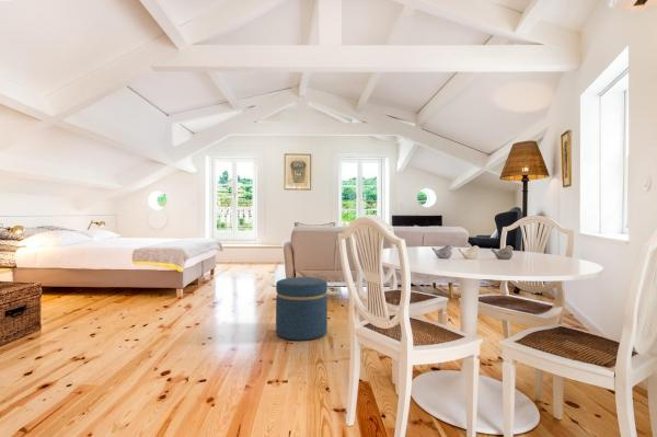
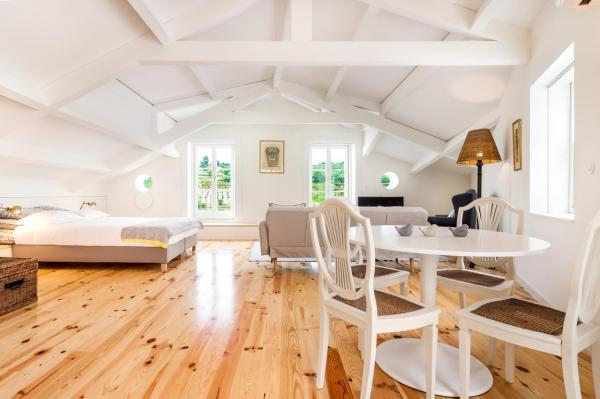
- ottoman (301, 306)
